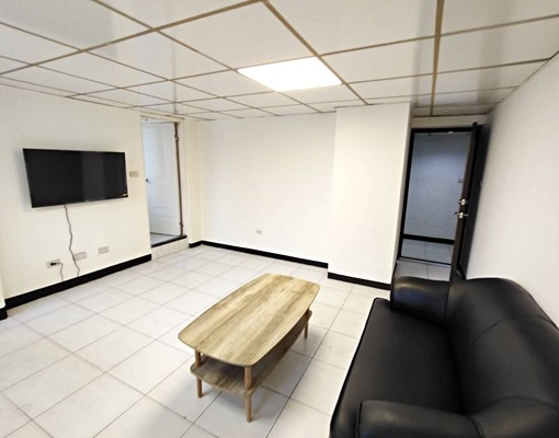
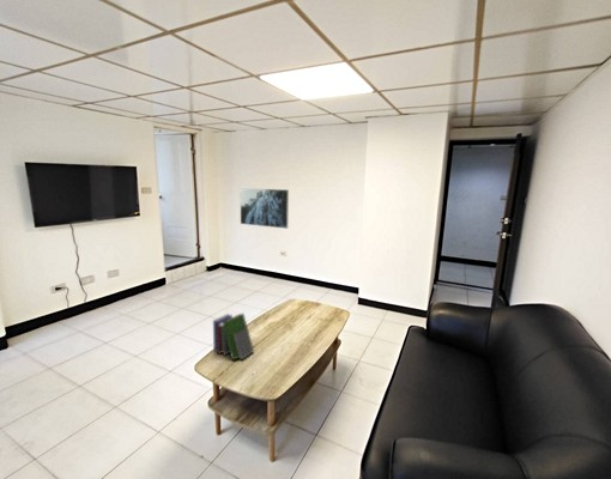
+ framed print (262, 207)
+ book (234, 334)
